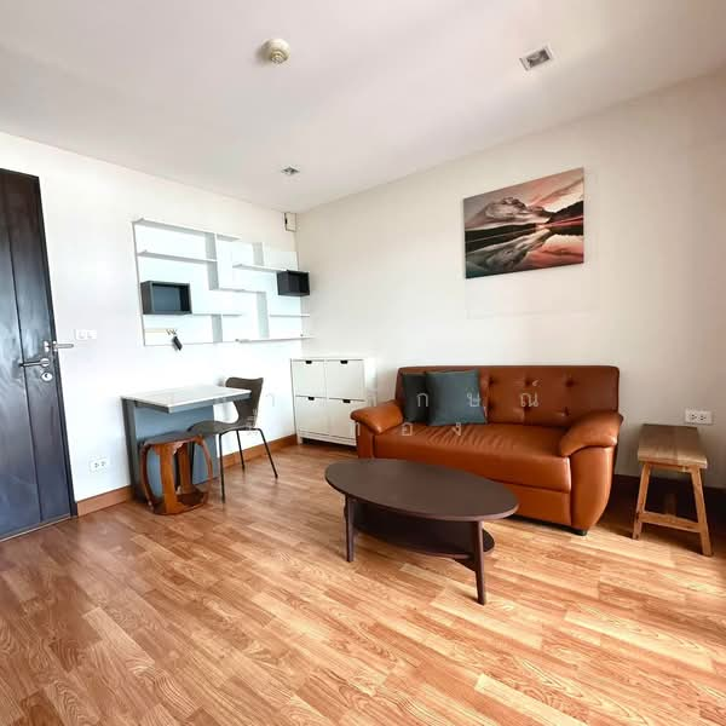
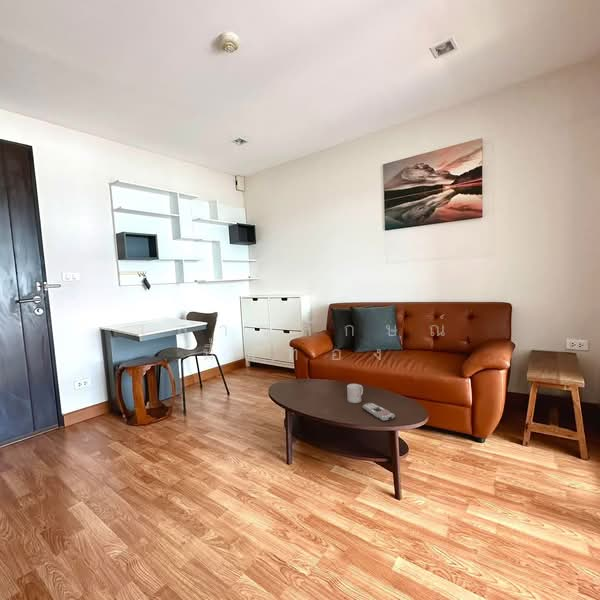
+ mug (356, 392)
+ remote control (377, 411)
